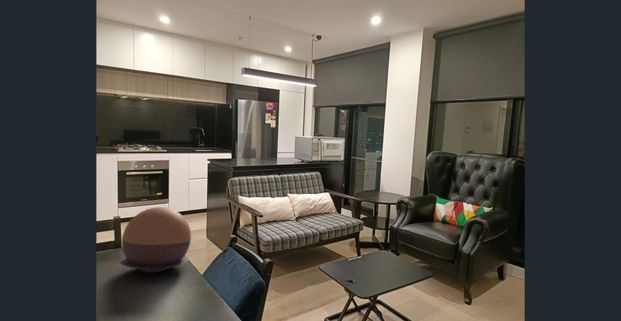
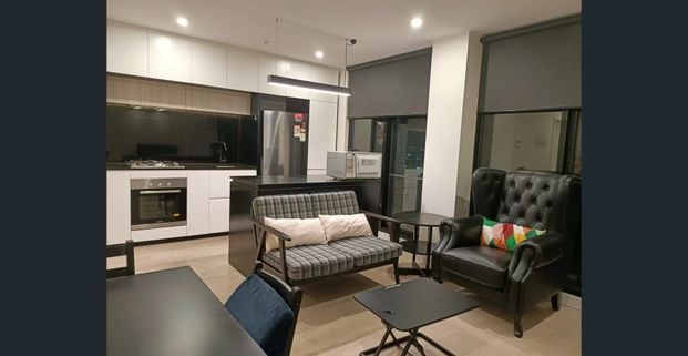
- decorative bowl (157, 239)
